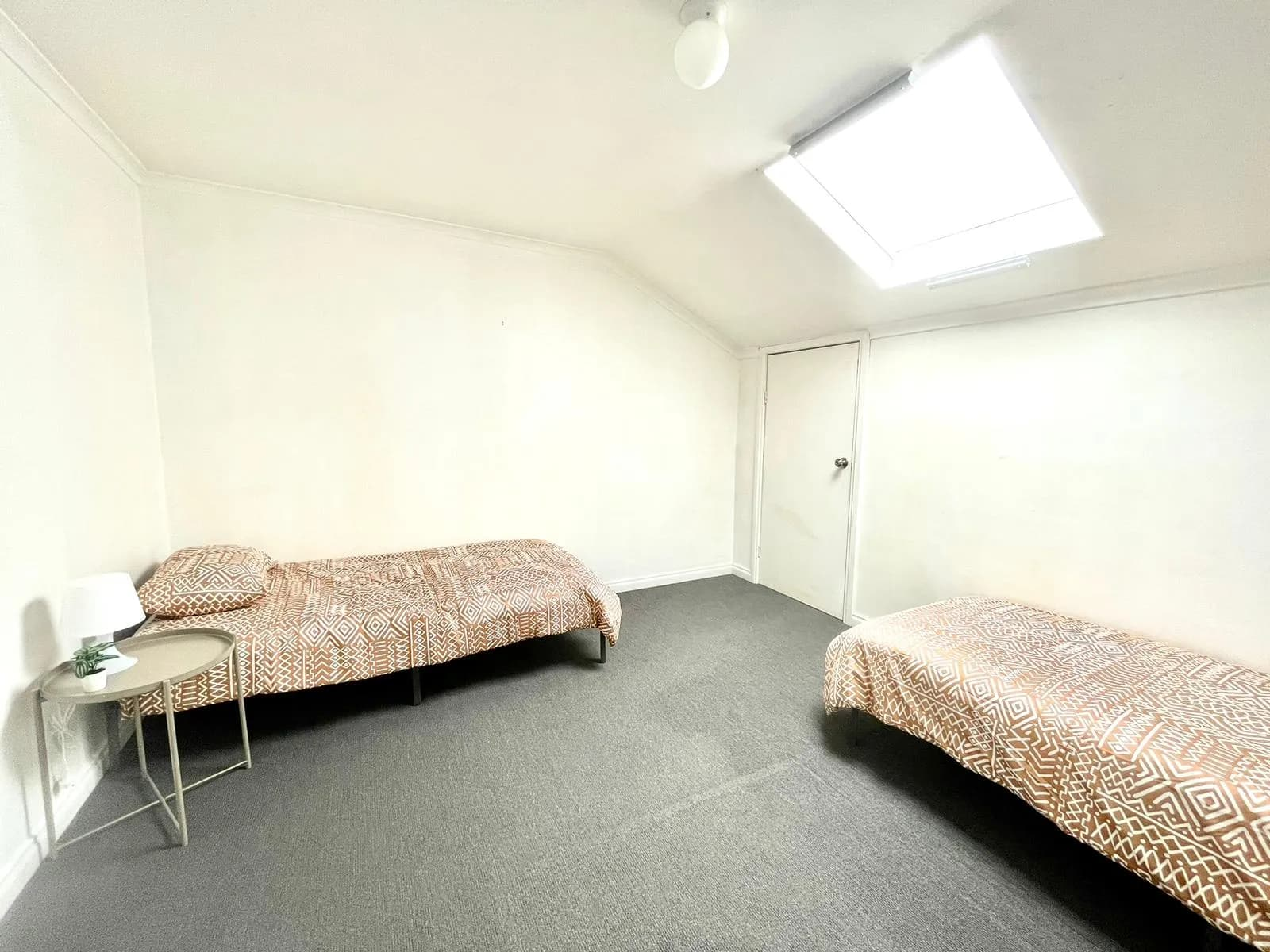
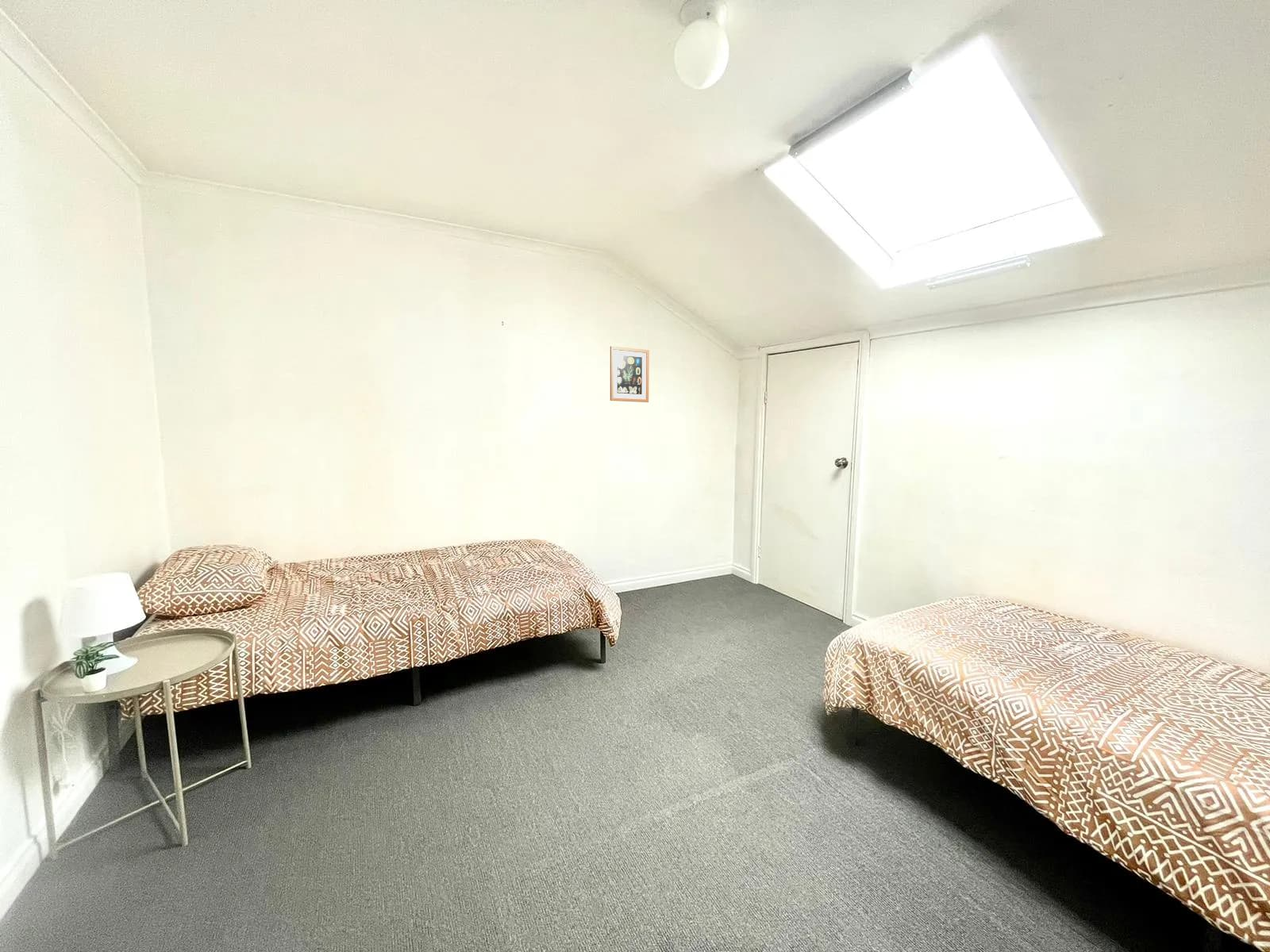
+ wall art (629, 374)
